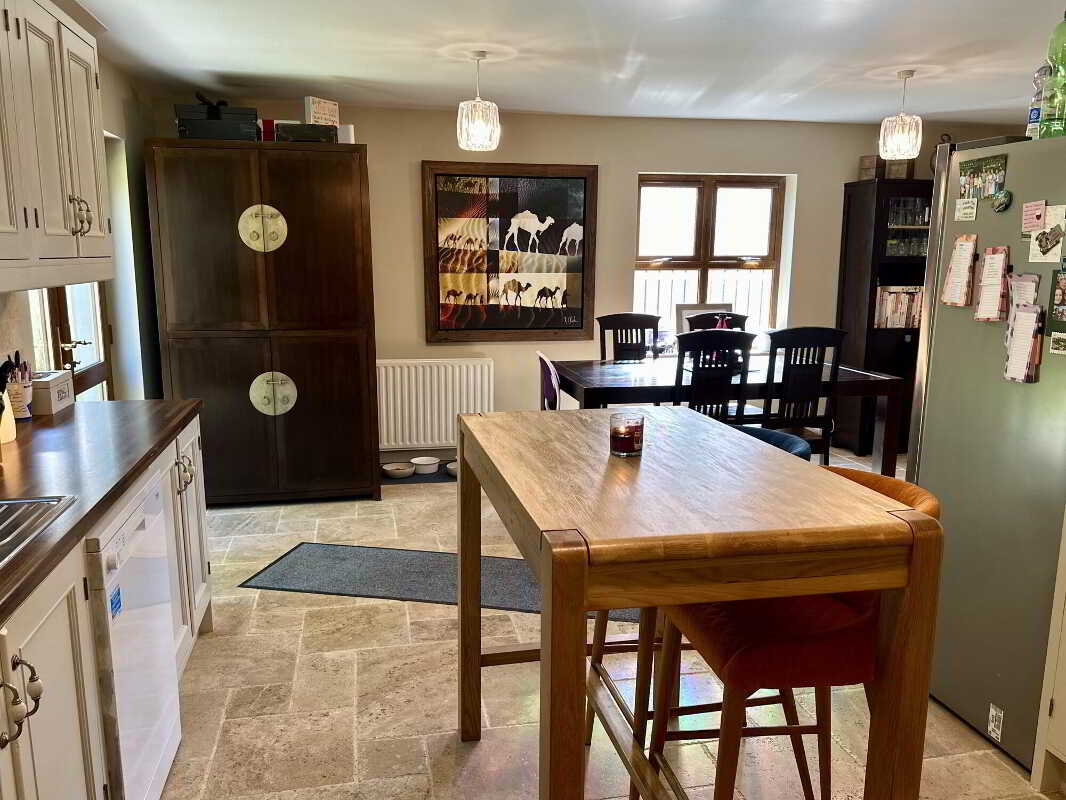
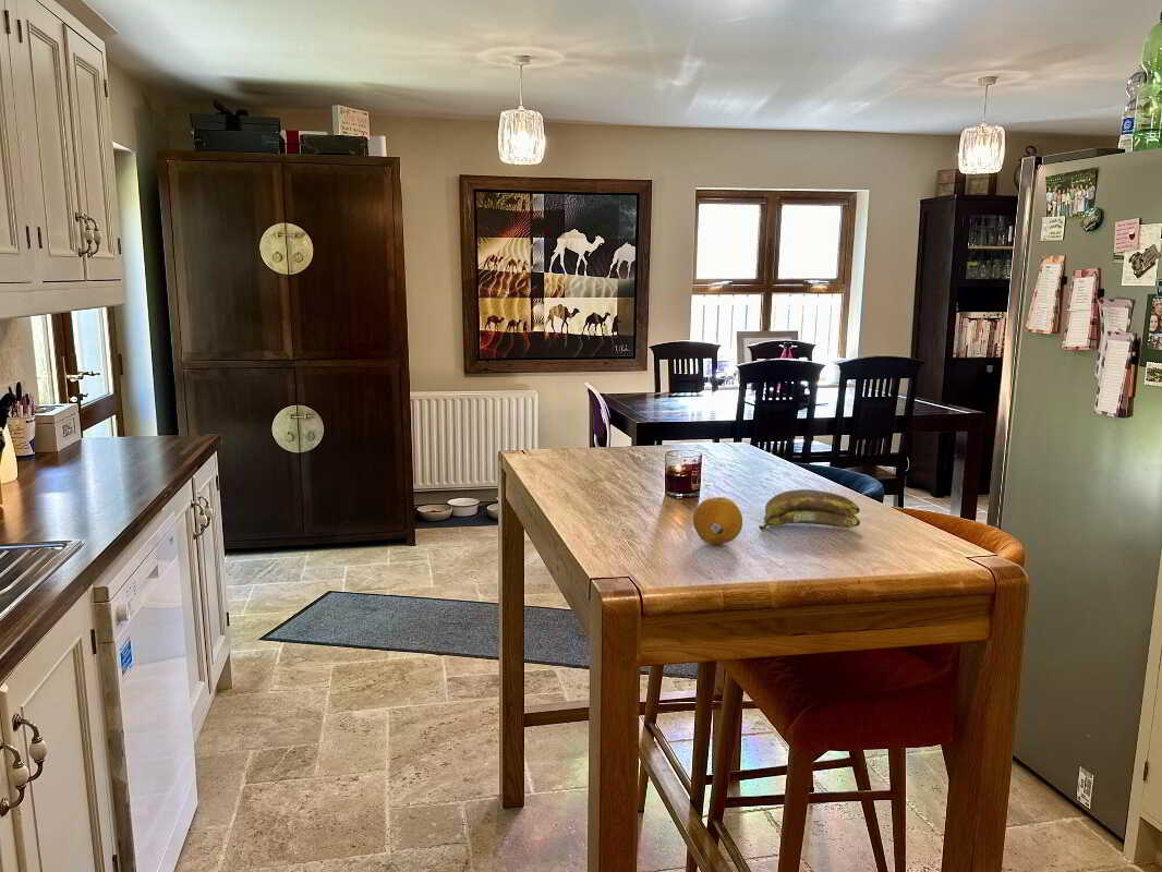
+ banana (802, 509)
+ fruit (717, 520)
